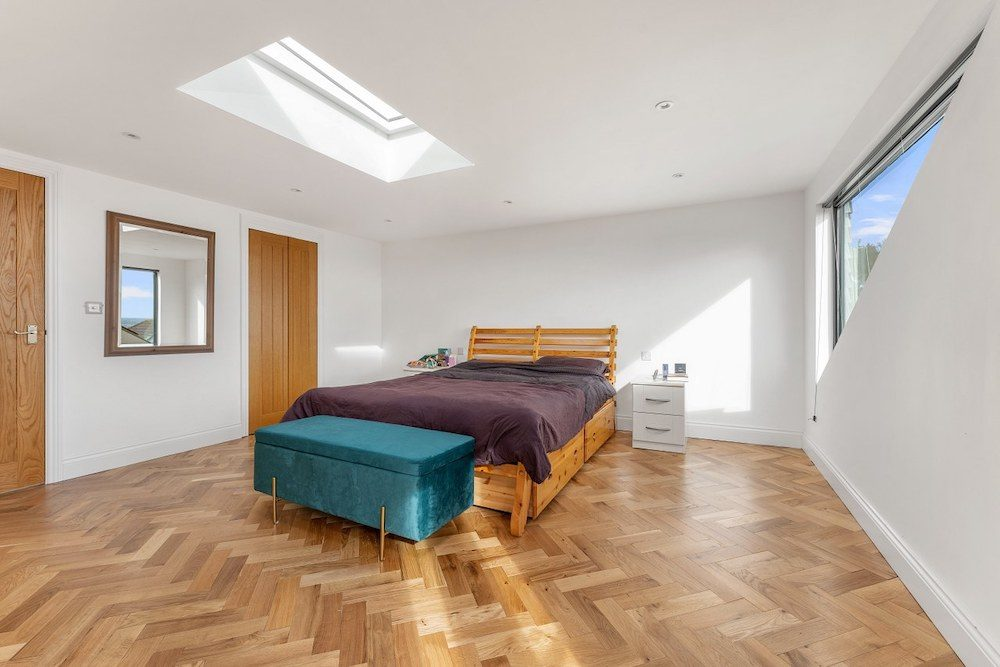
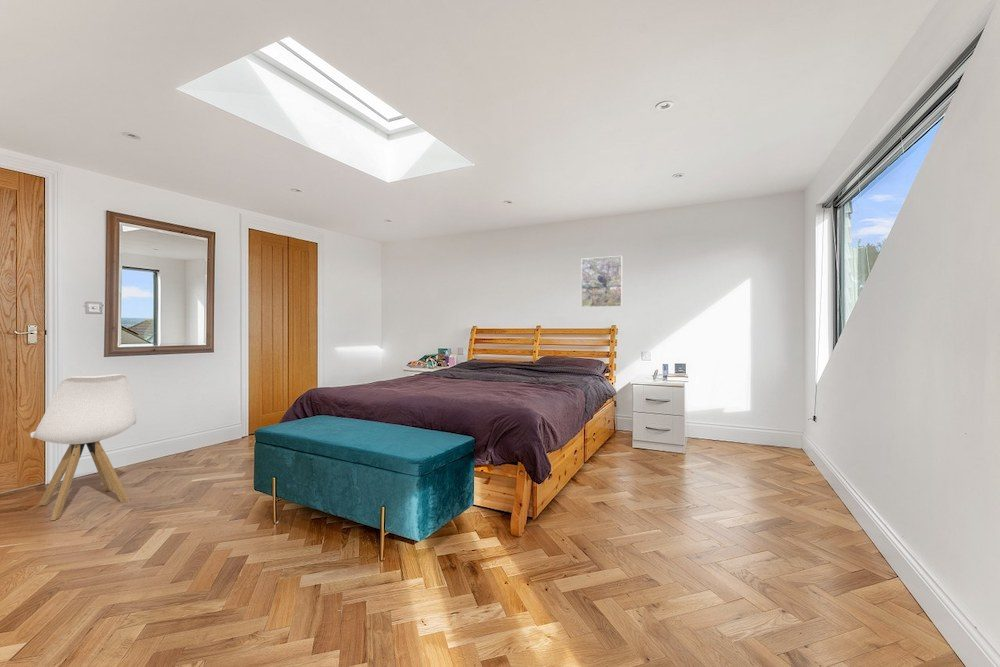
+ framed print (601, 282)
+ bar stool (85, 438)
